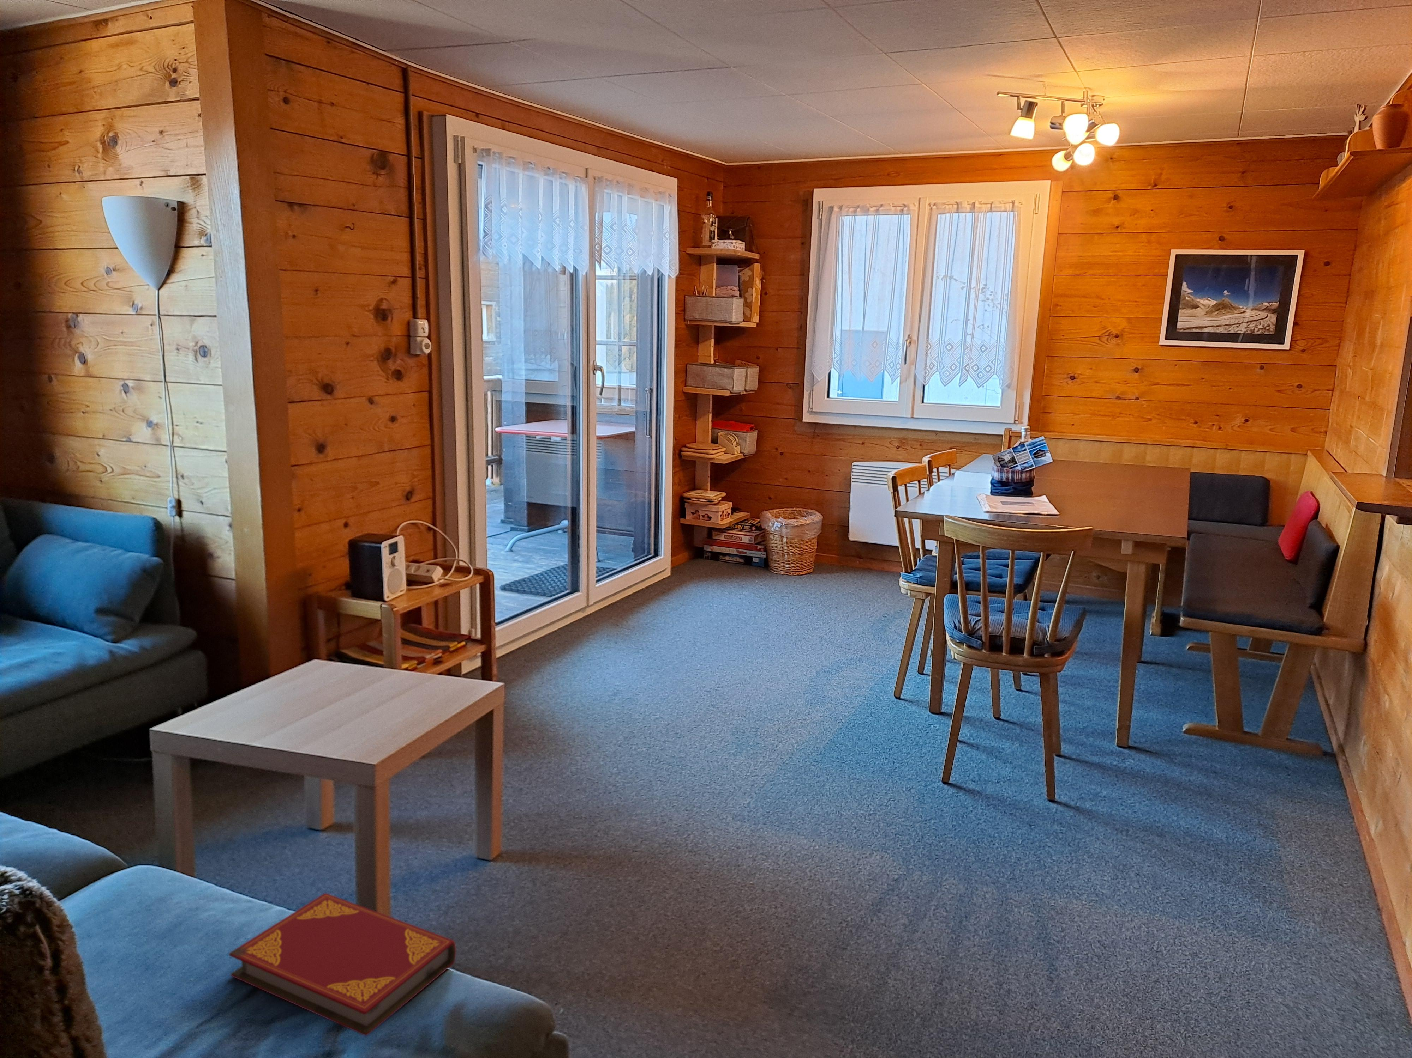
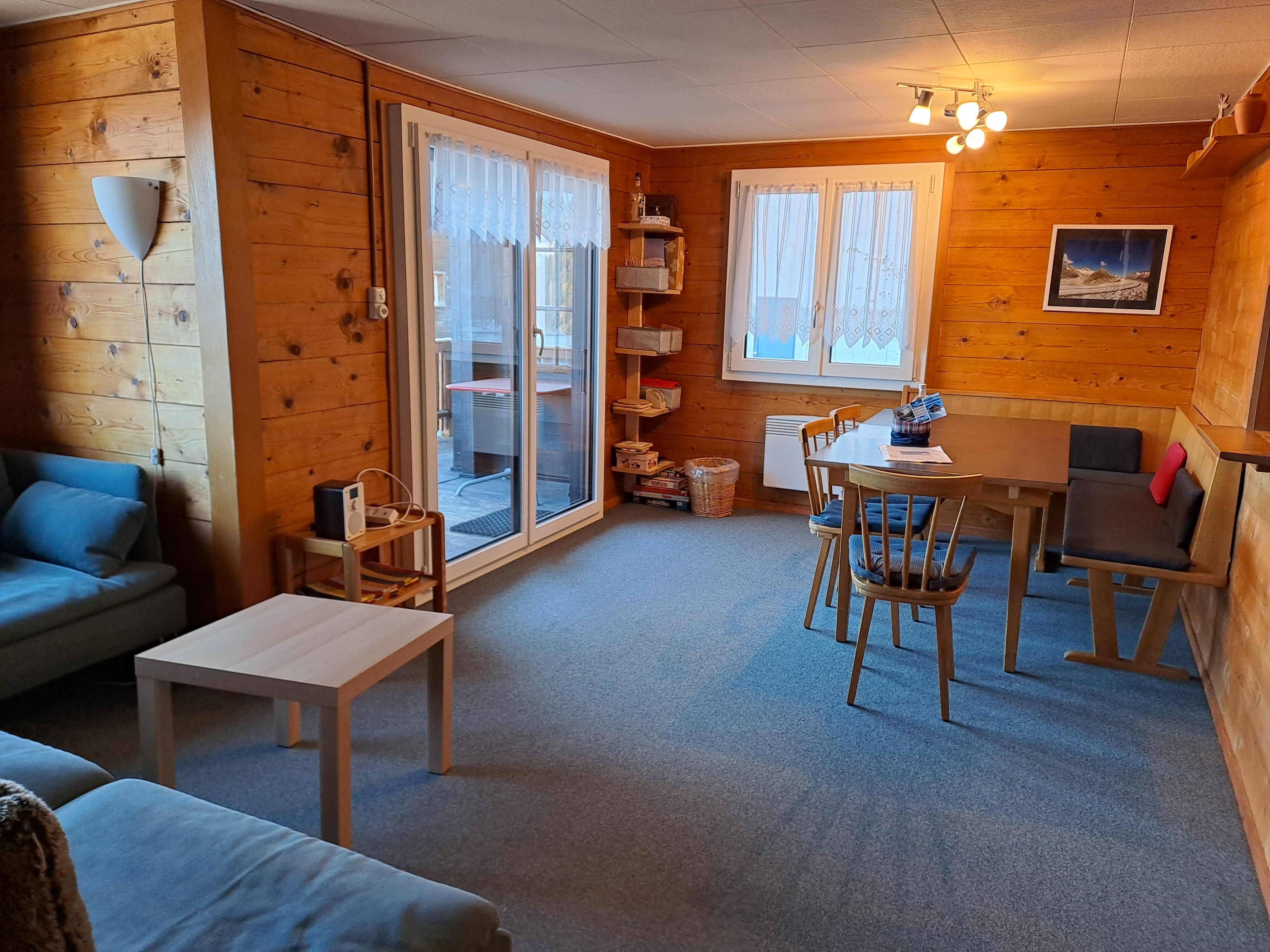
- hardback book (345, 957)
